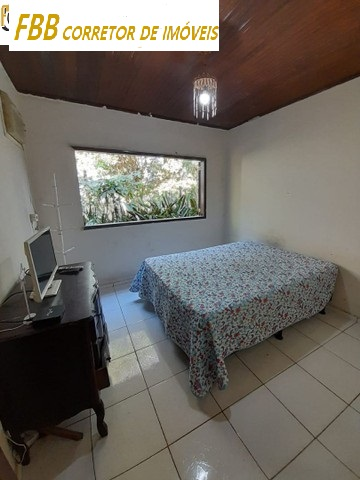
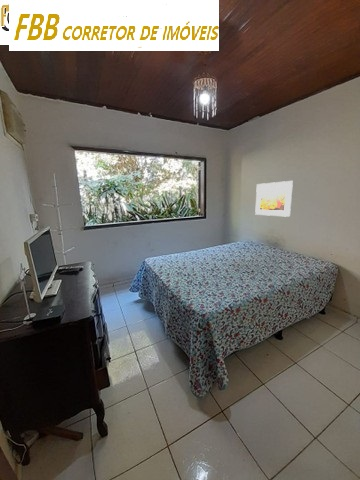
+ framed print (272, 199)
